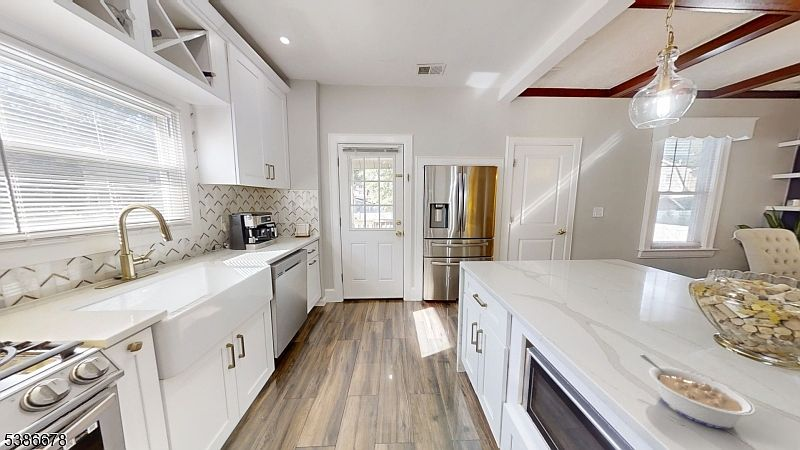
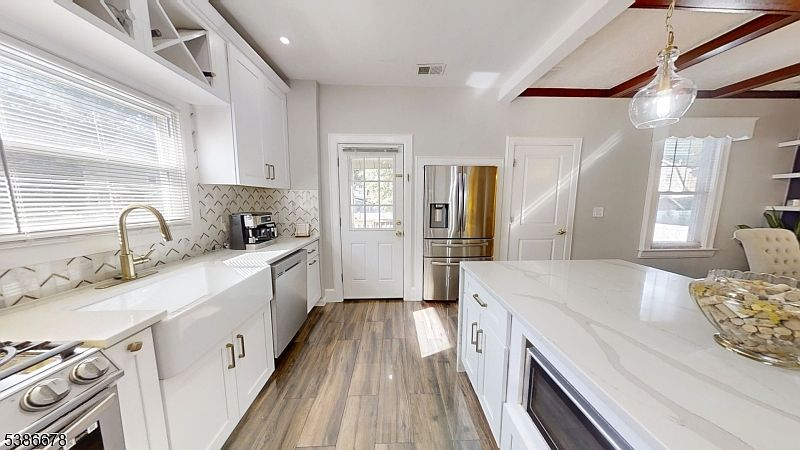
- legume (691, 394)
